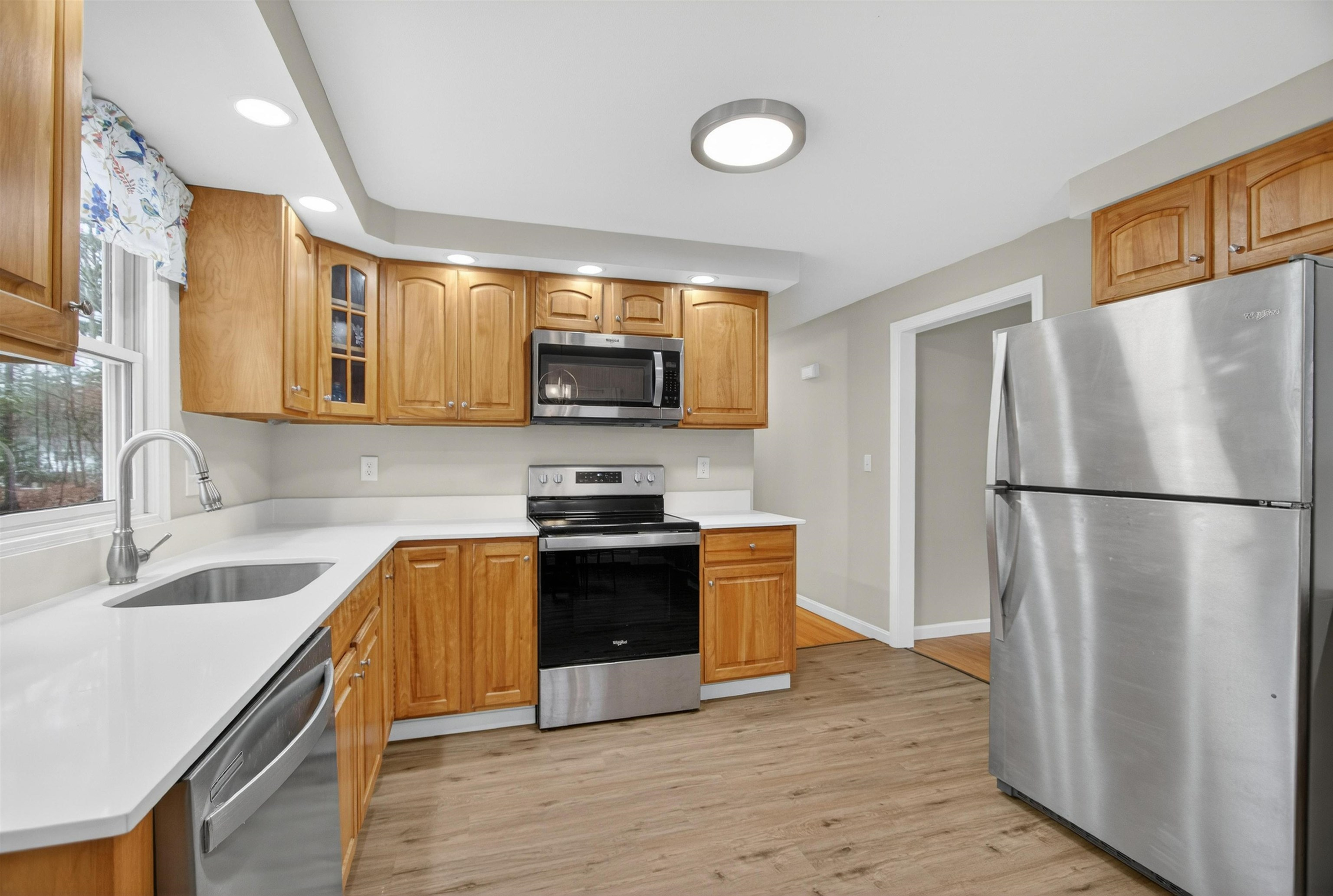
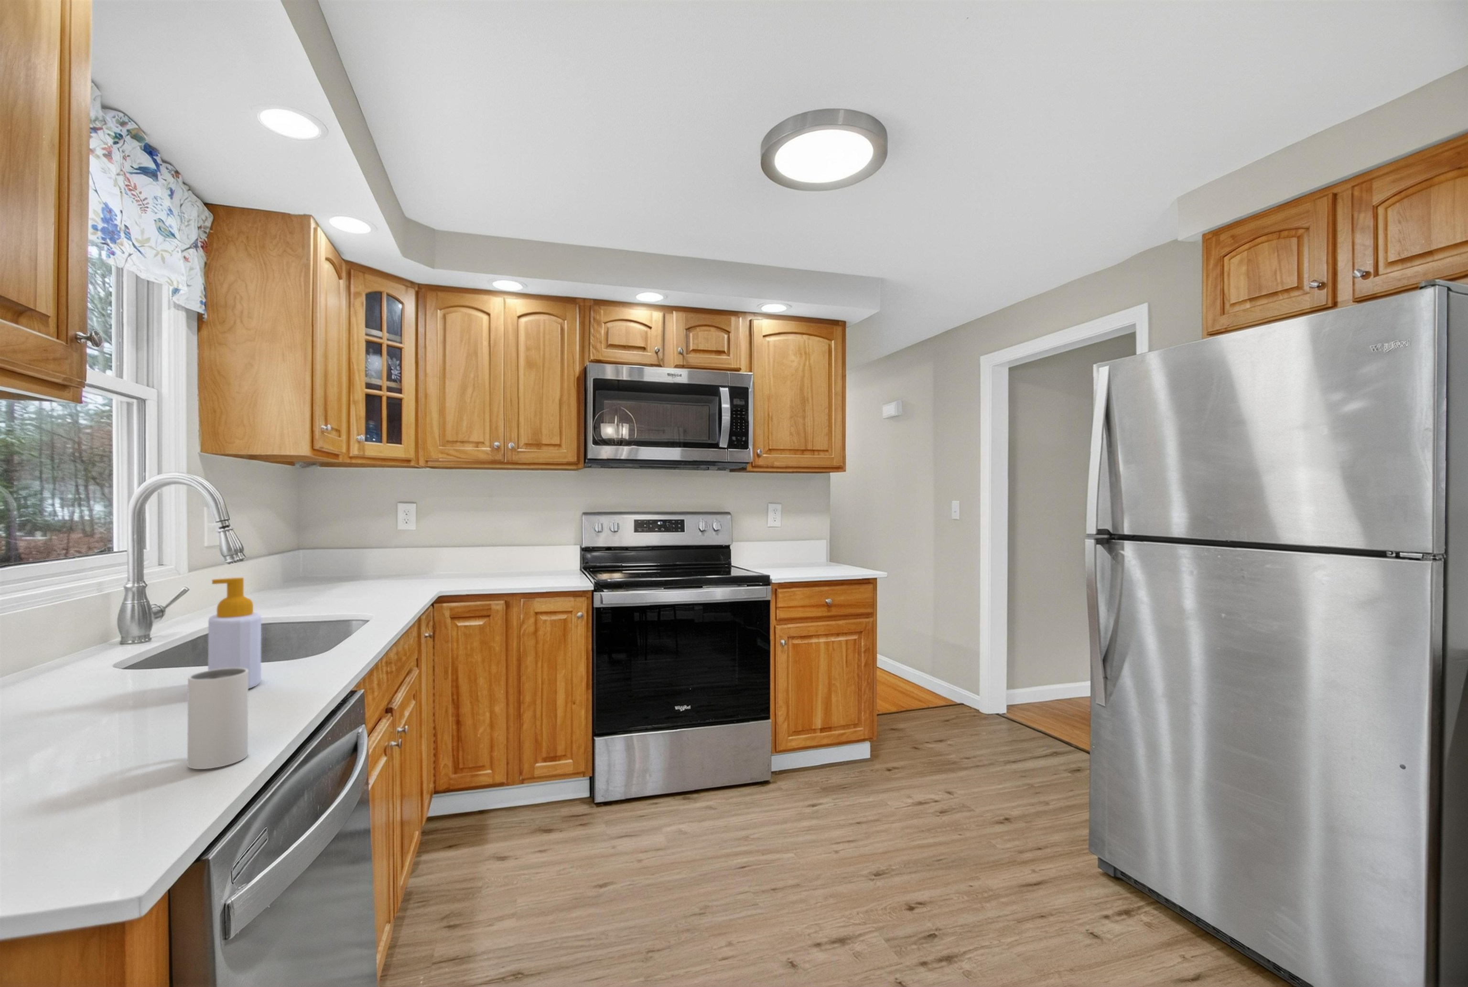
+ mug (218, 713)
+ soap bottle (235, 631)
